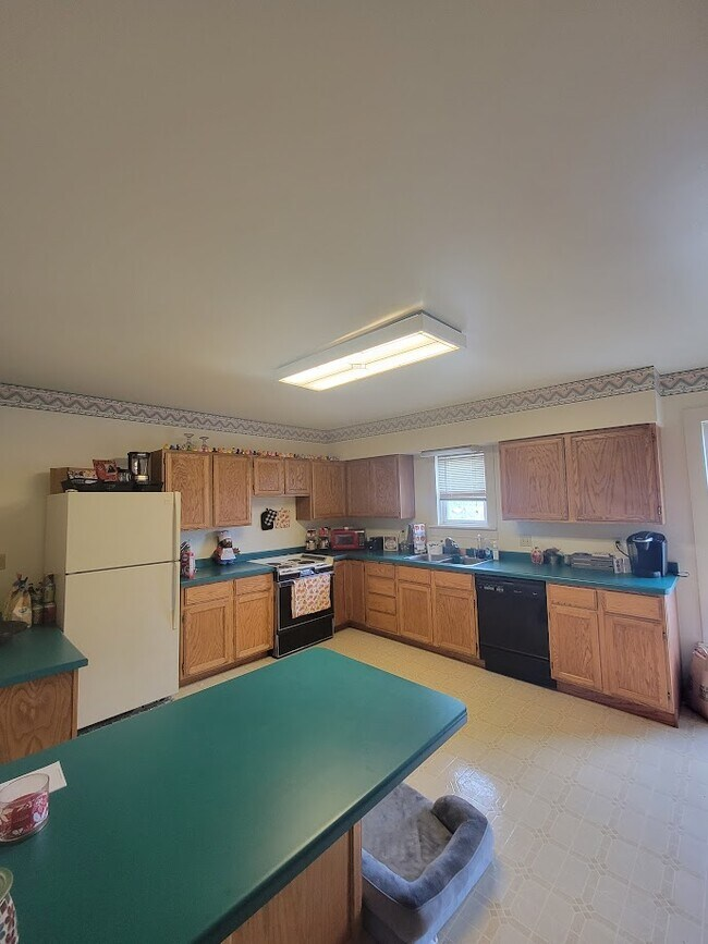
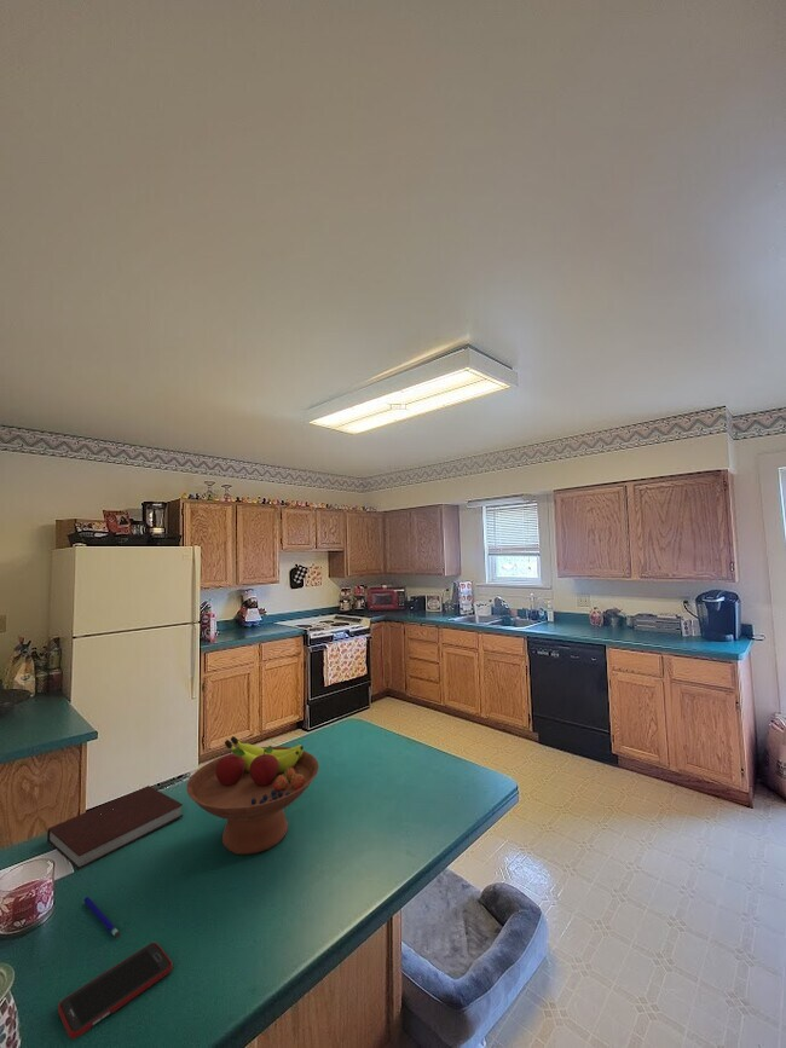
+ fruit bowl (255, 792)
+ cell phone (117, 985)
+ notebook (117, 822)
+ pen (100, 915)
